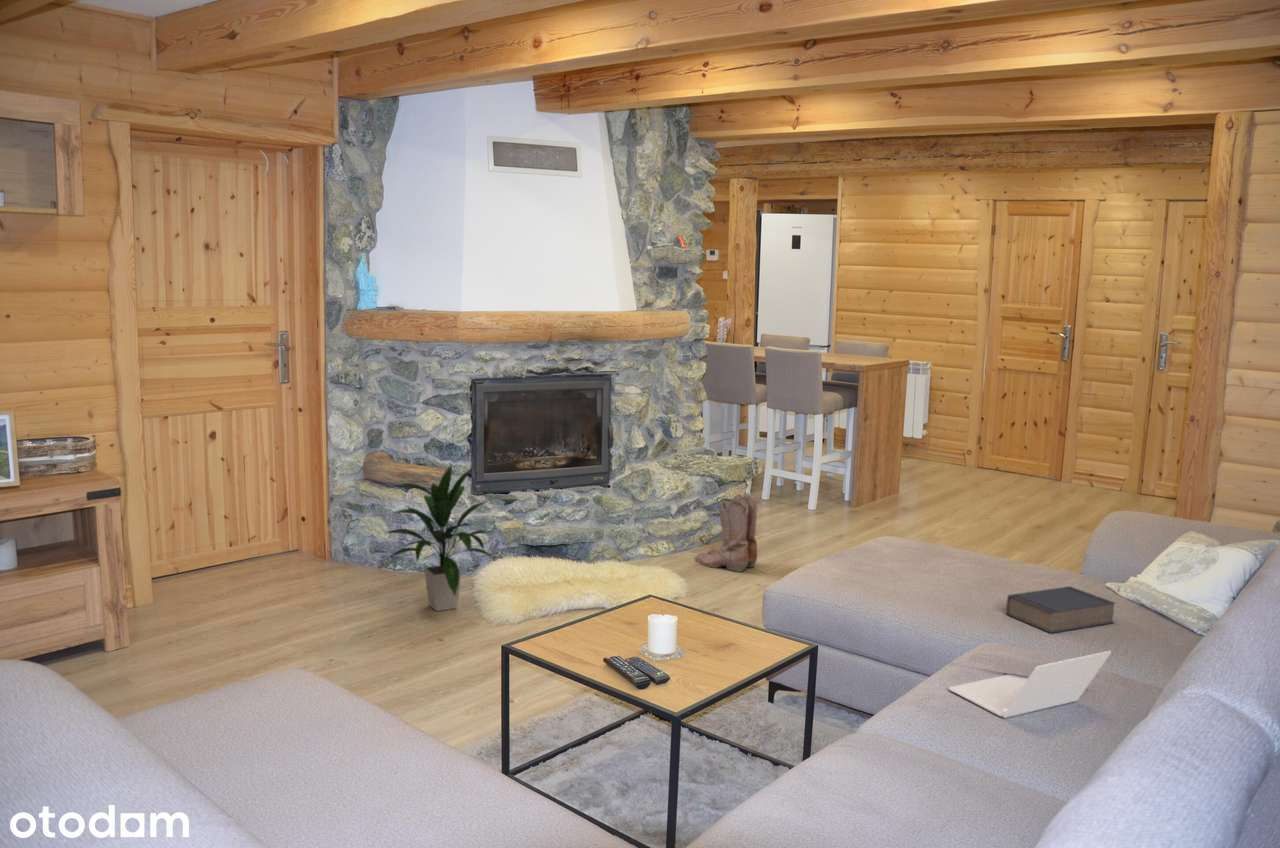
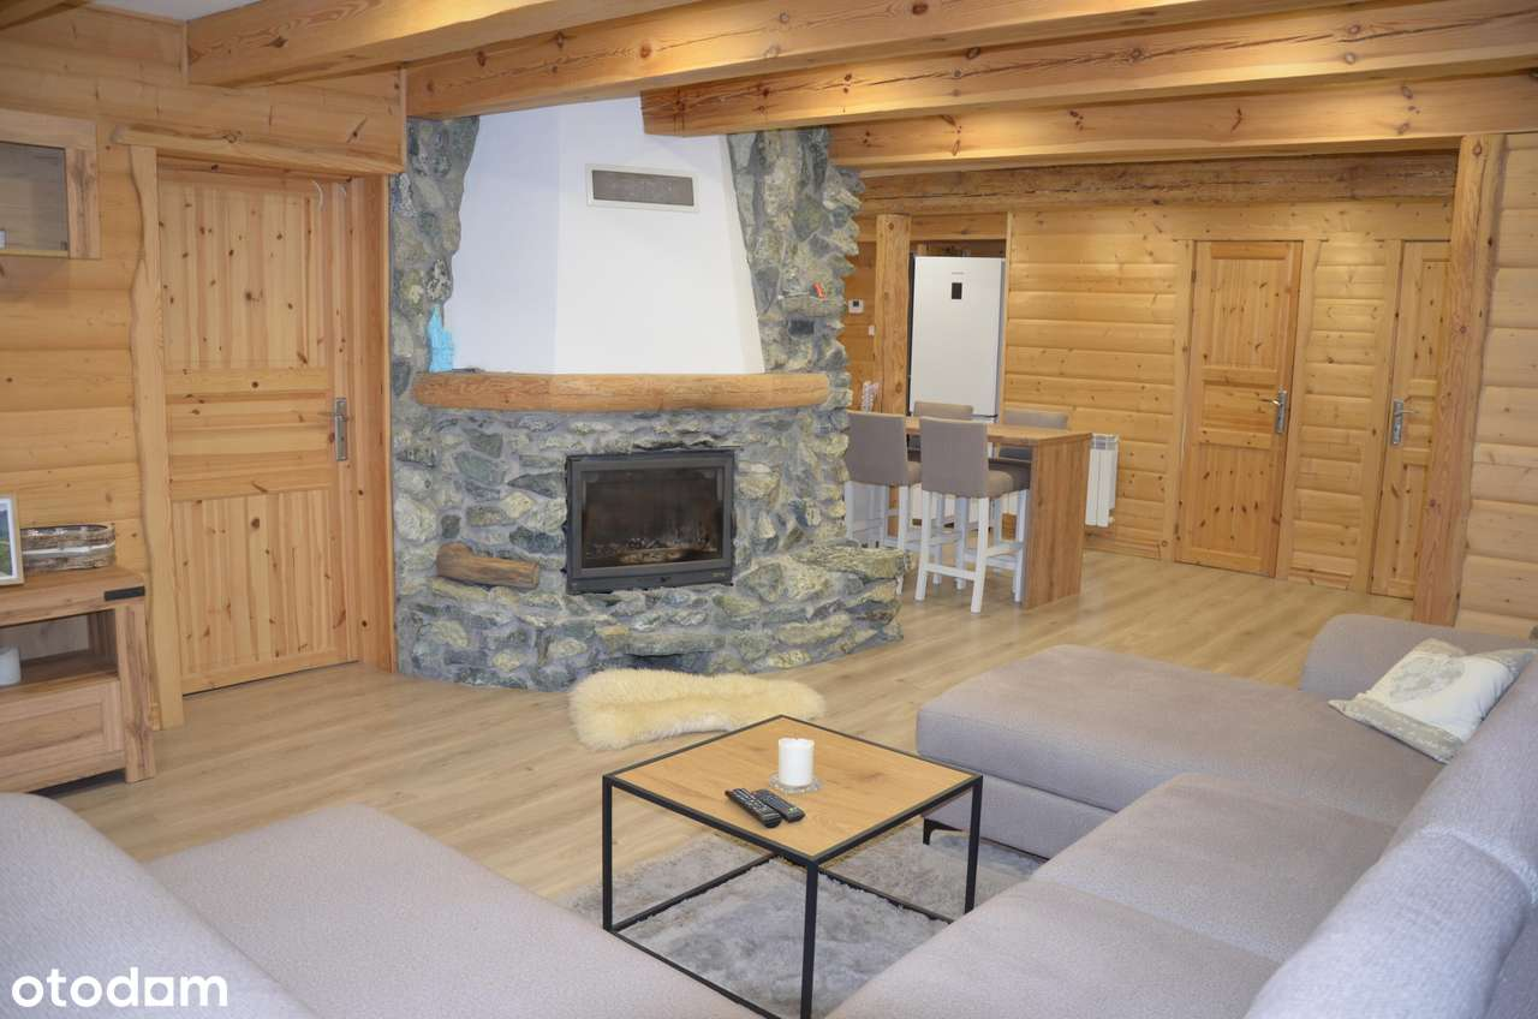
- indoor plant (441, 537)
- boots (726, 528)
- book (1060, 608)
- laptop (1033, 670)
